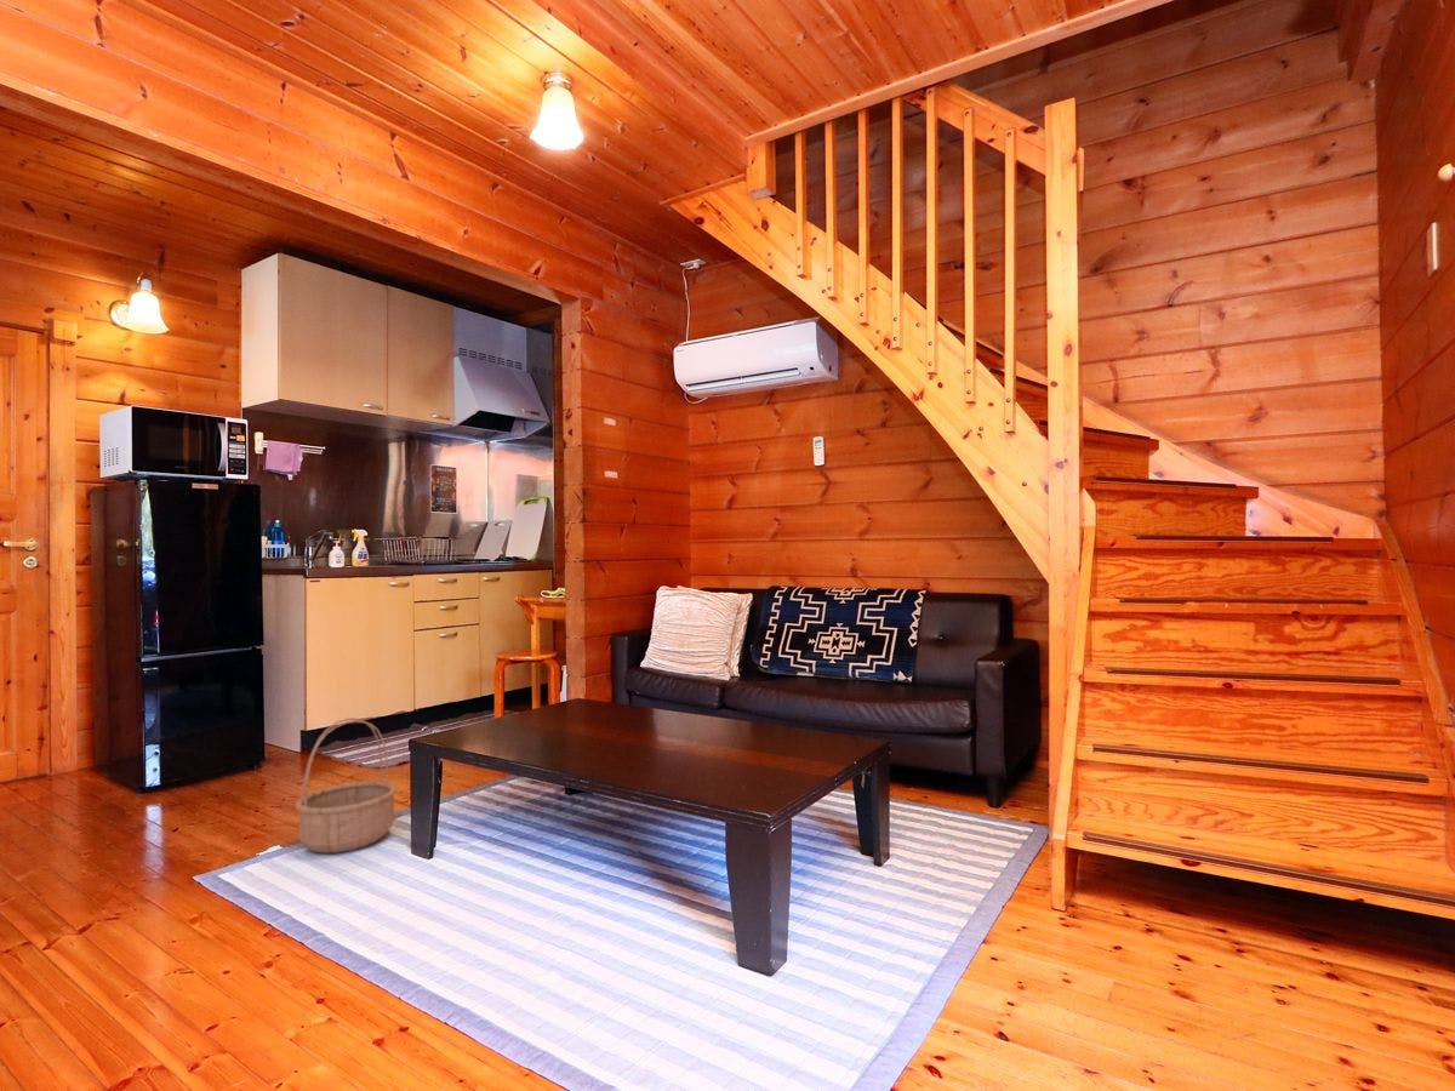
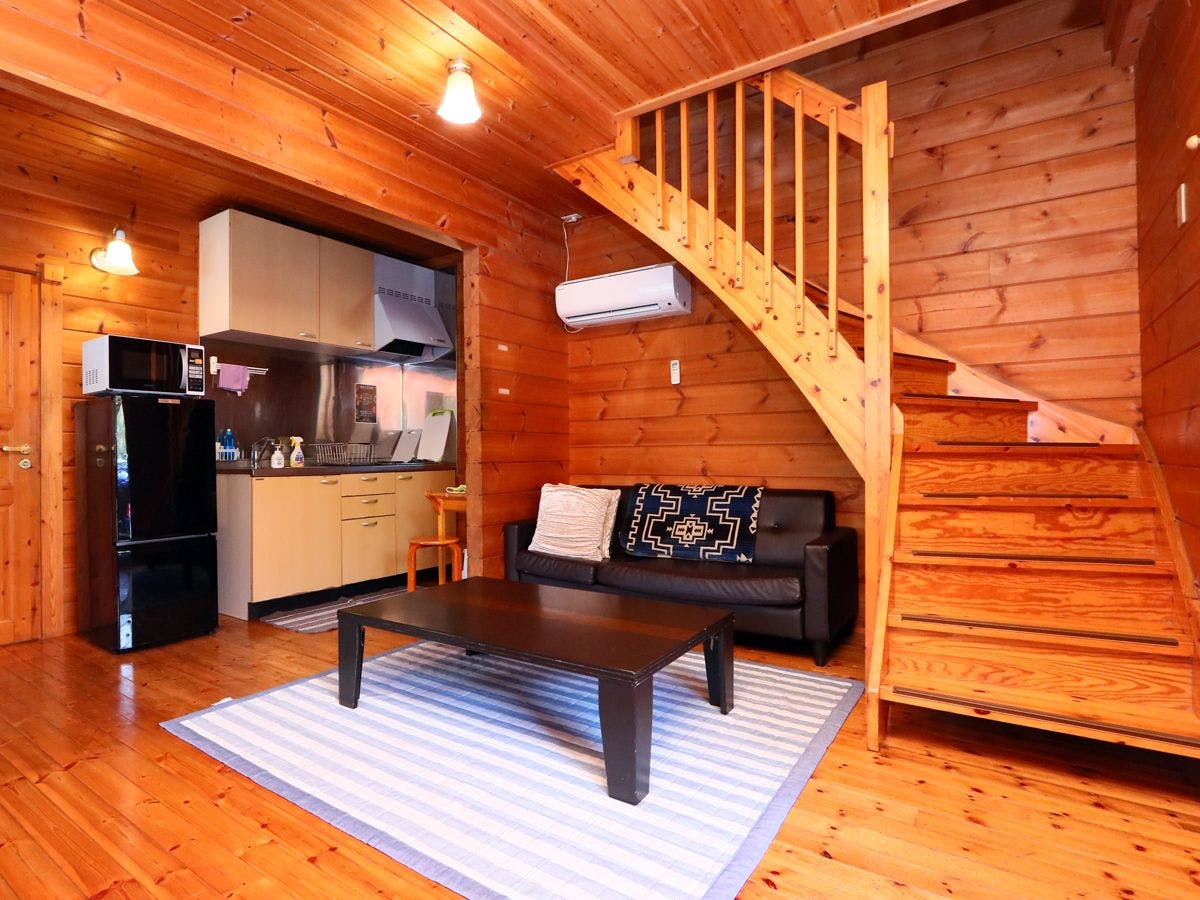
- basket (347, 783)
